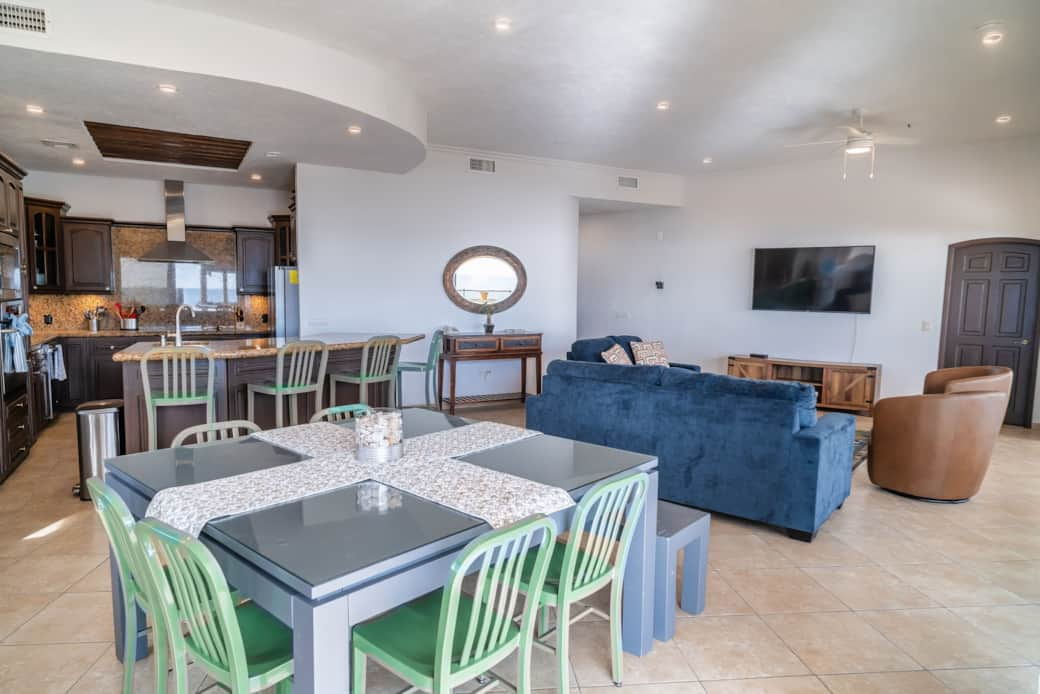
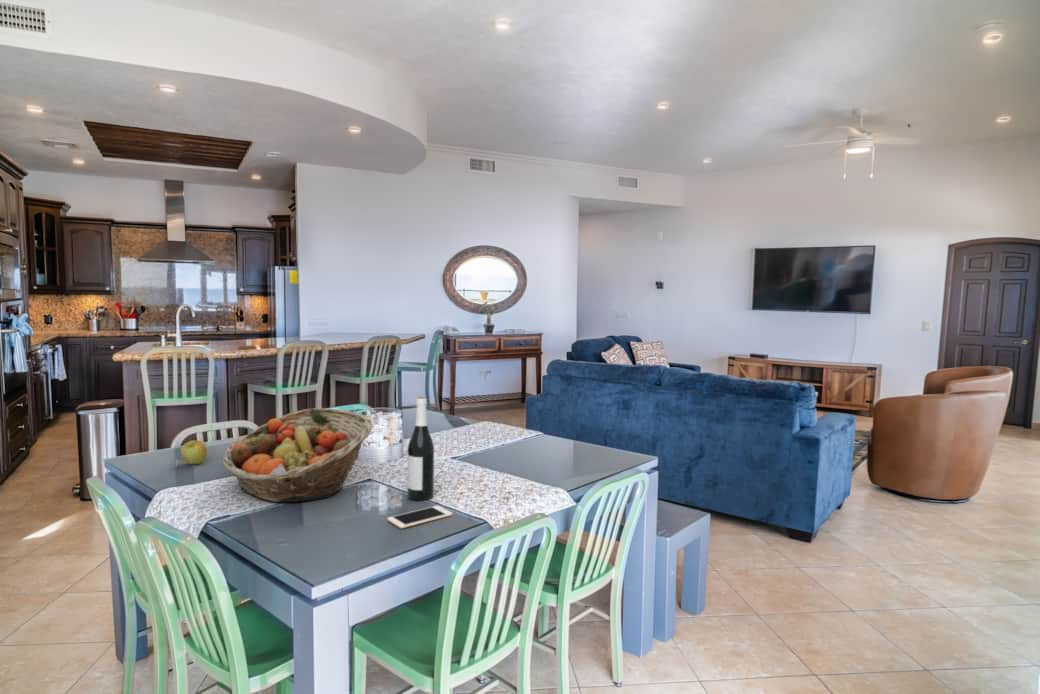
+ cell phone (420, 516)
+ apple (194, 452)
+ wine bottle (421, 447)
+ fruit basket (299, 451)
